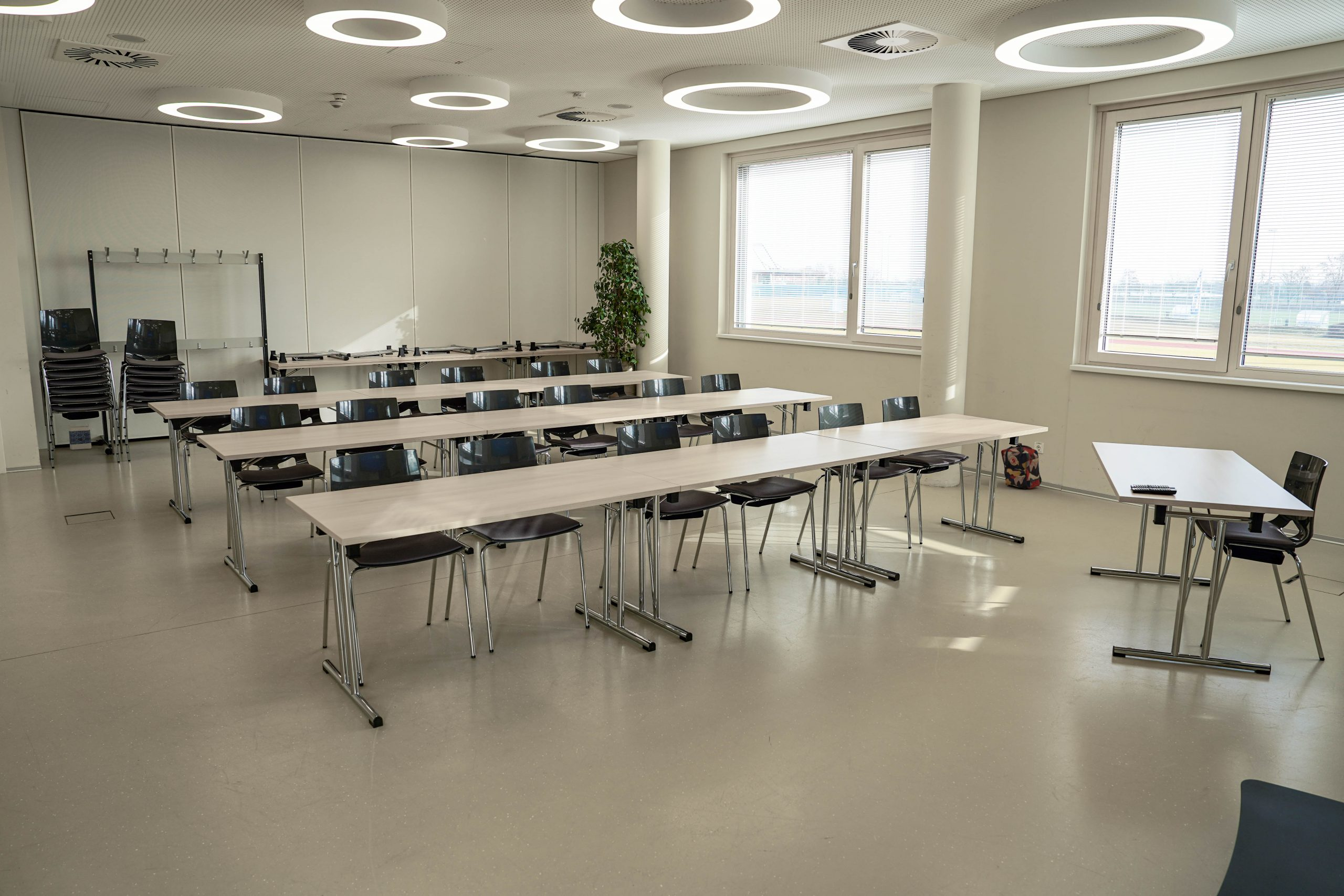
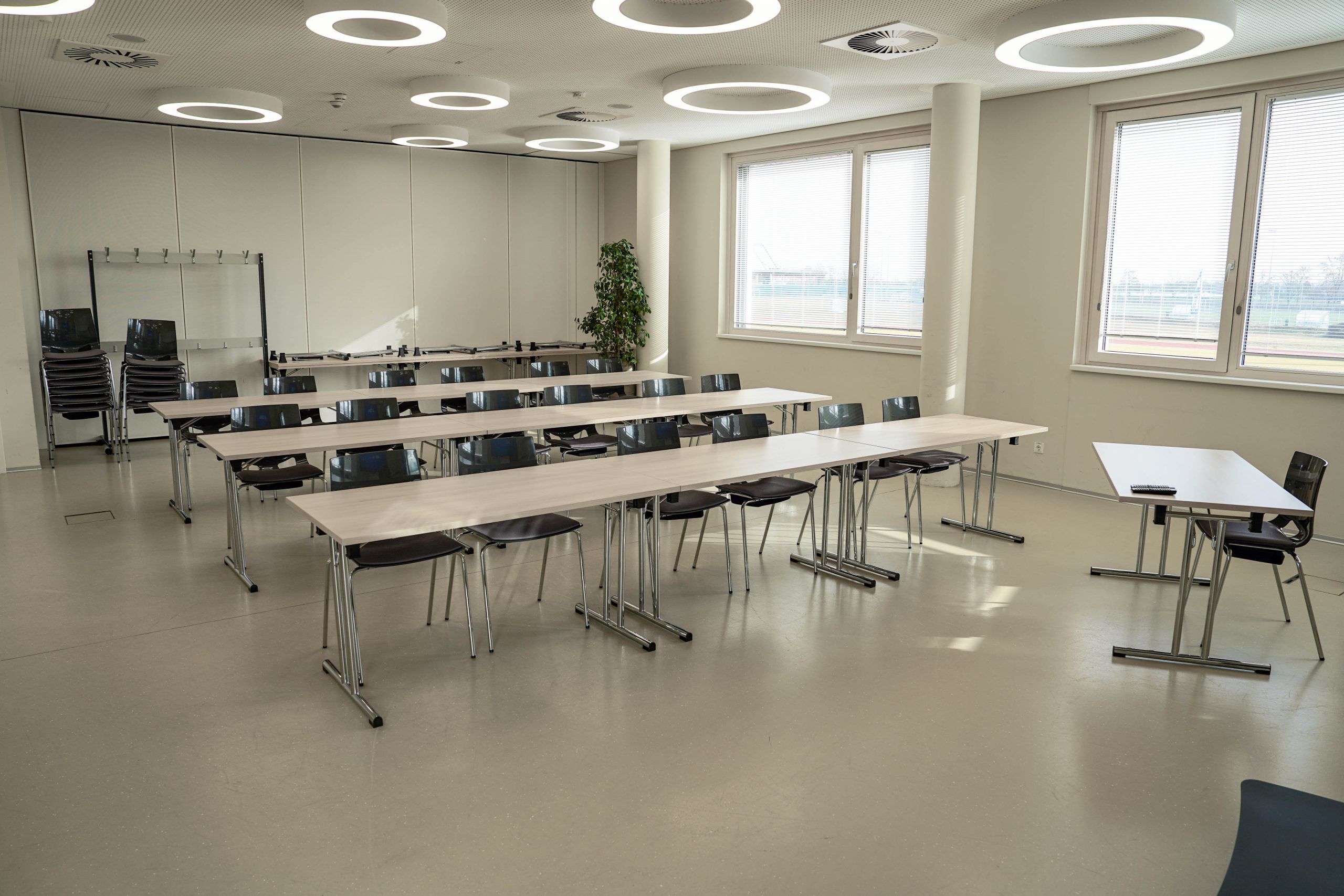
- backpack (1021, 465)
- bag (79, 429)
